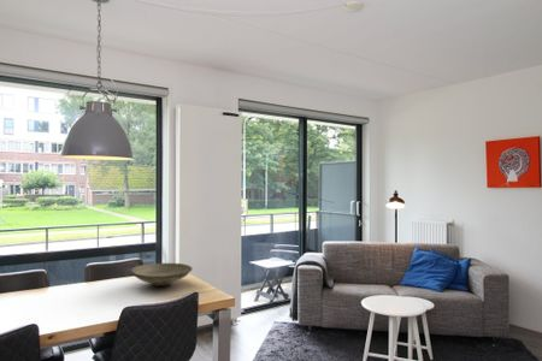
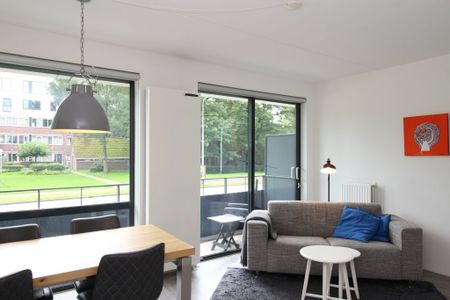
- decorative bowl (161, 276)
